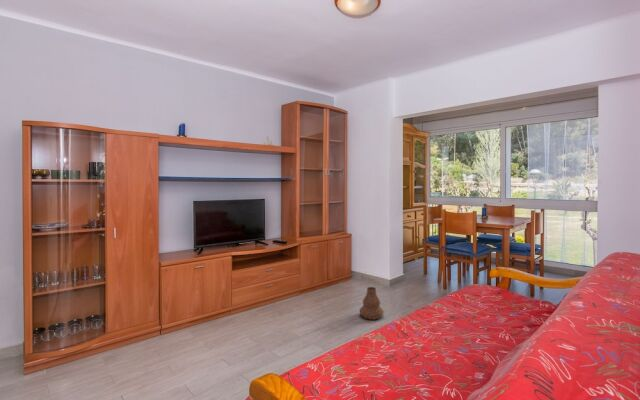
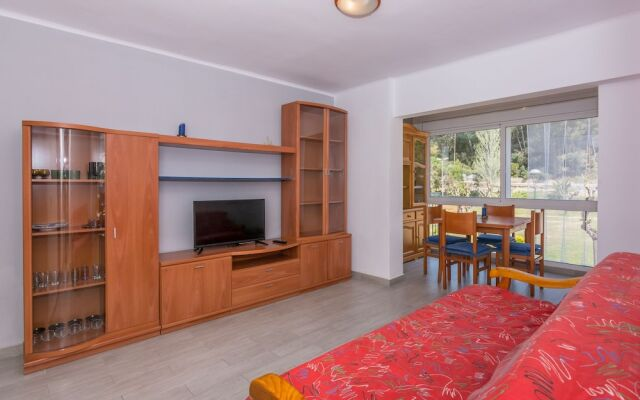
- vase (371, 302)
